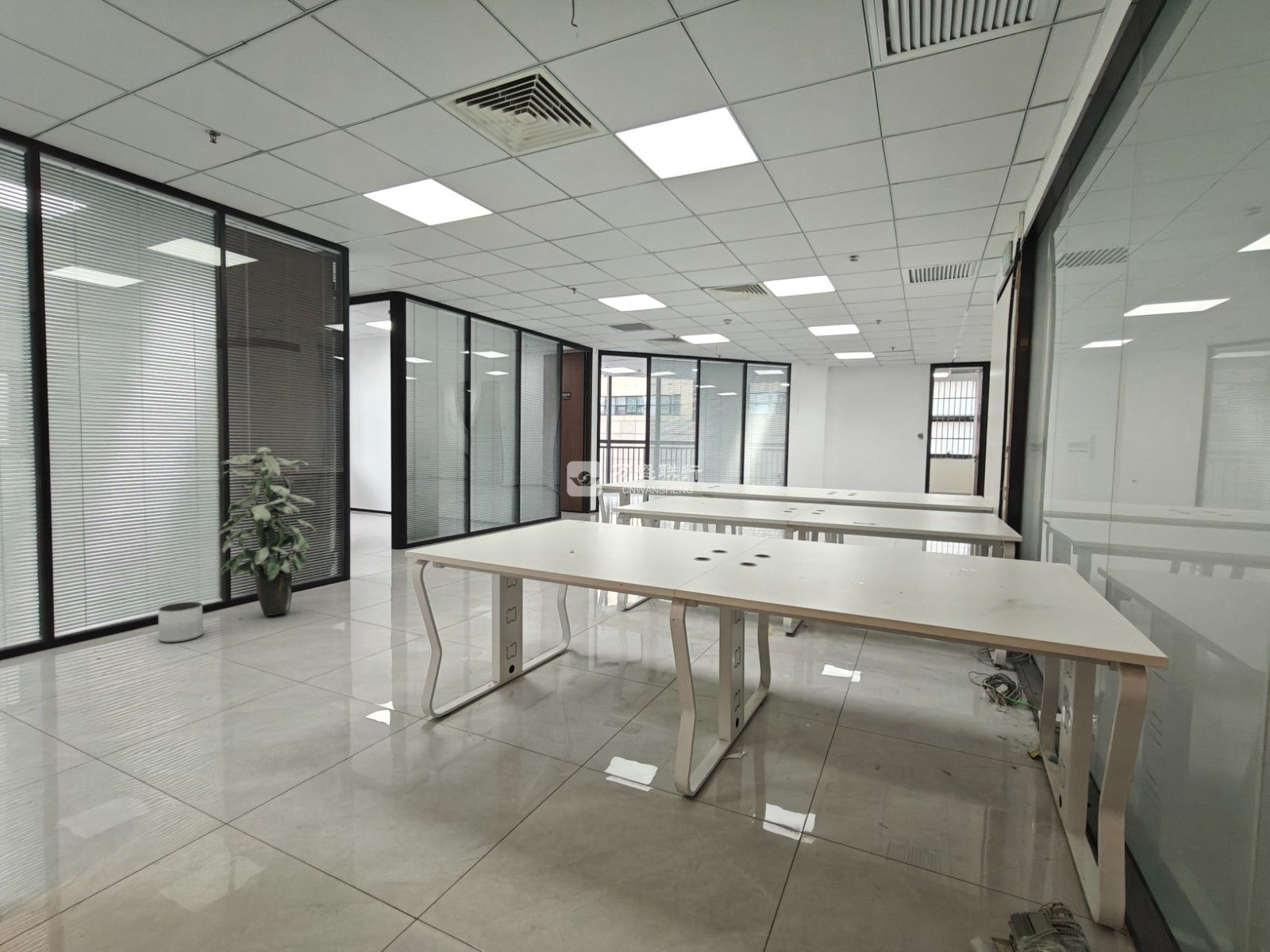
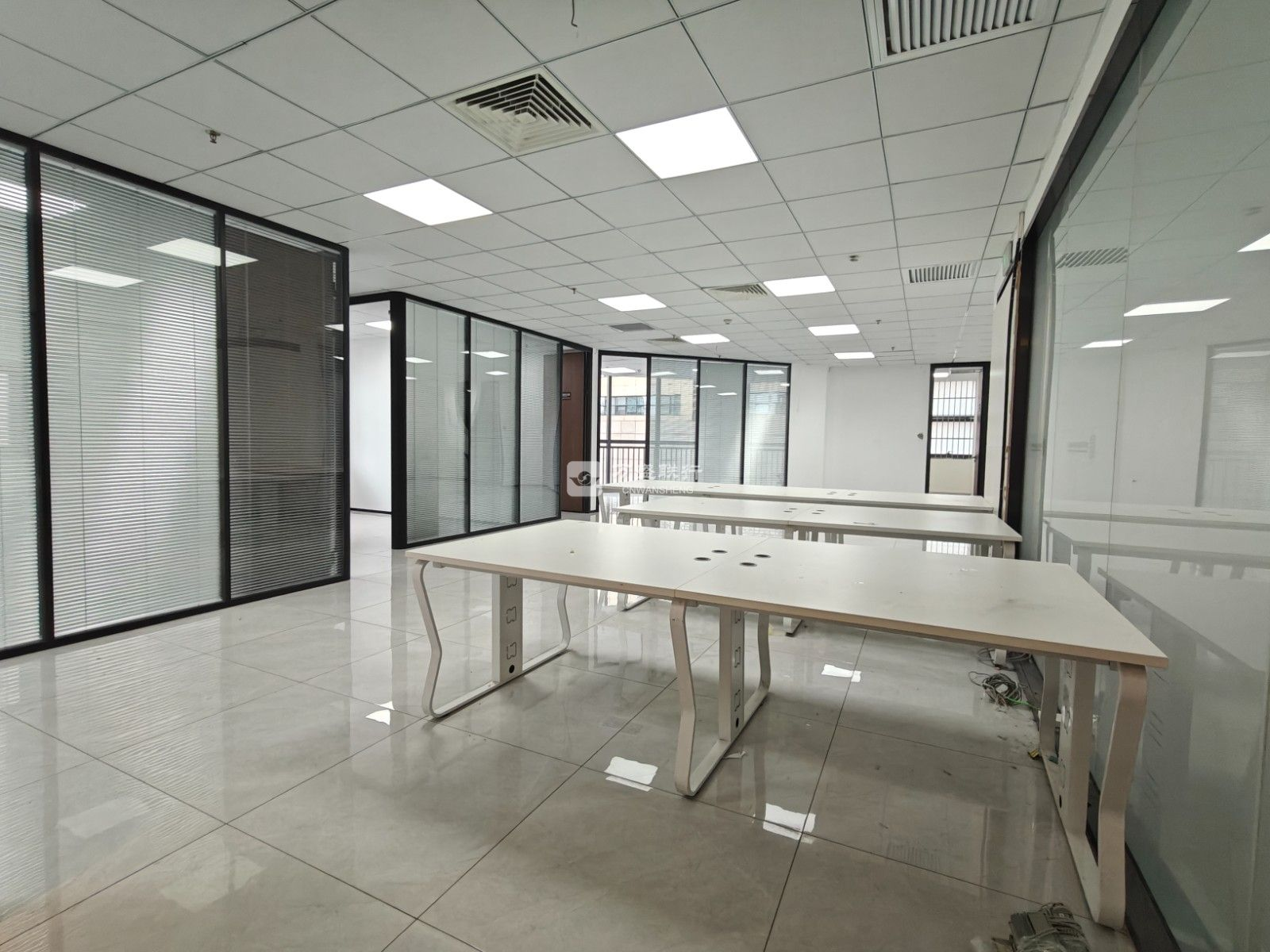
- planter (181, 622)
- indoor plant (267, 531)
